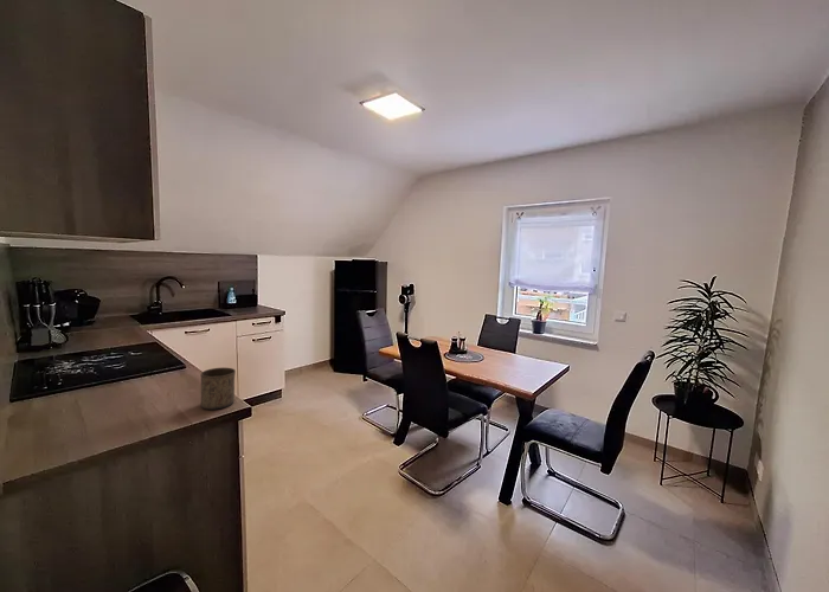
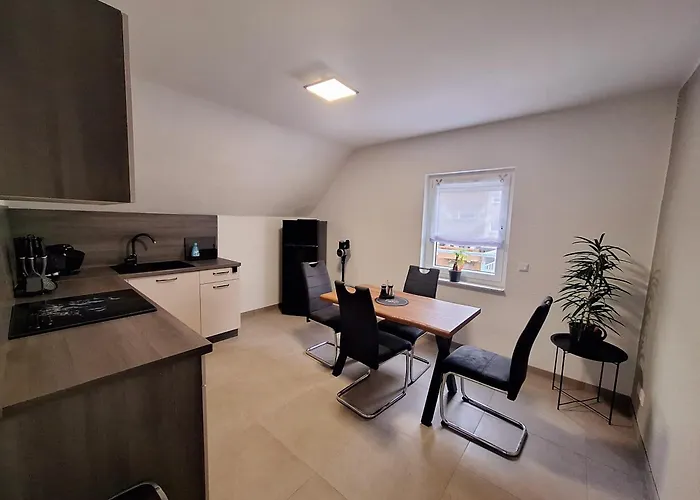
- cup (218, 387)
